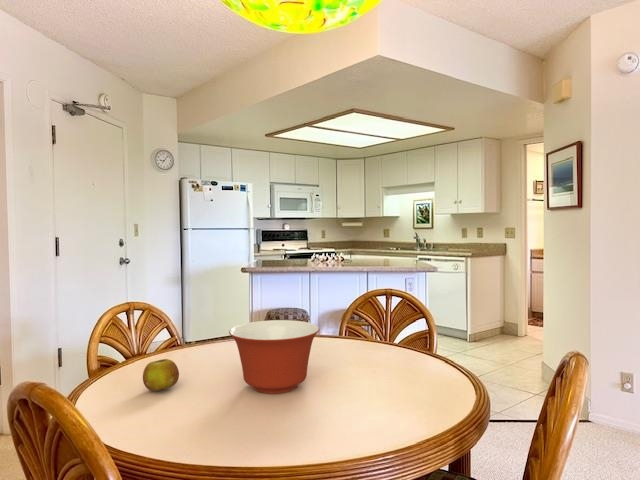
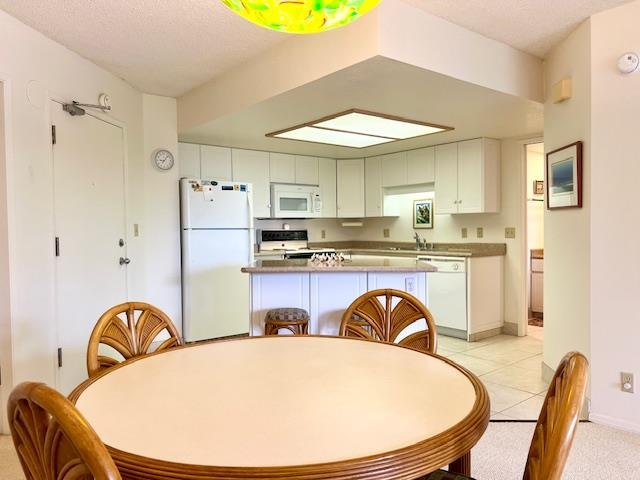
- mixing bowl (275, 357)
- fruit (161, 374)
